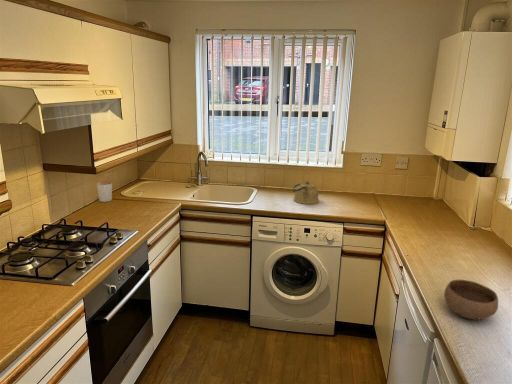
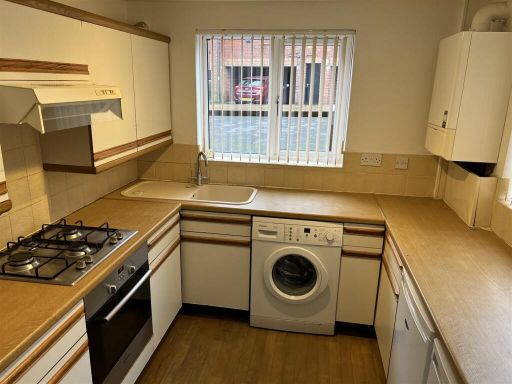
- utensil holder (108, 187)
- bowl (469, 302)
- kettle (306, 191)
